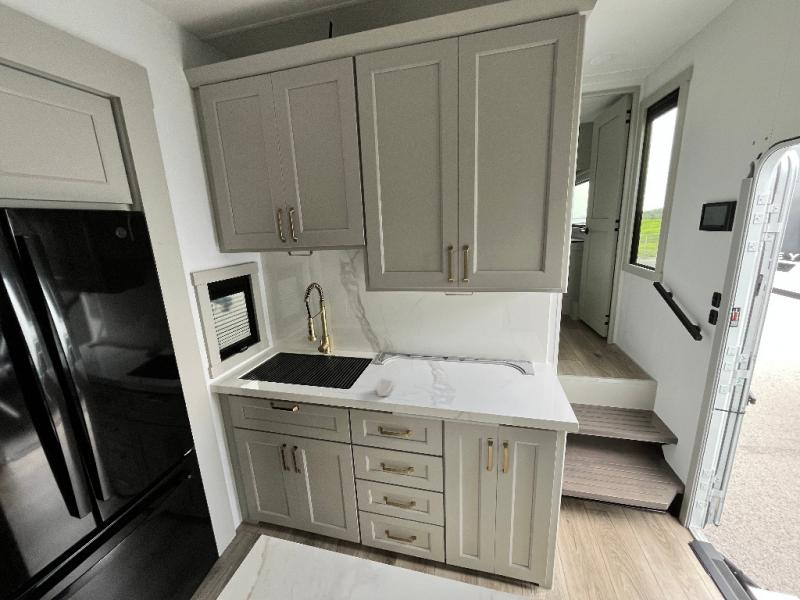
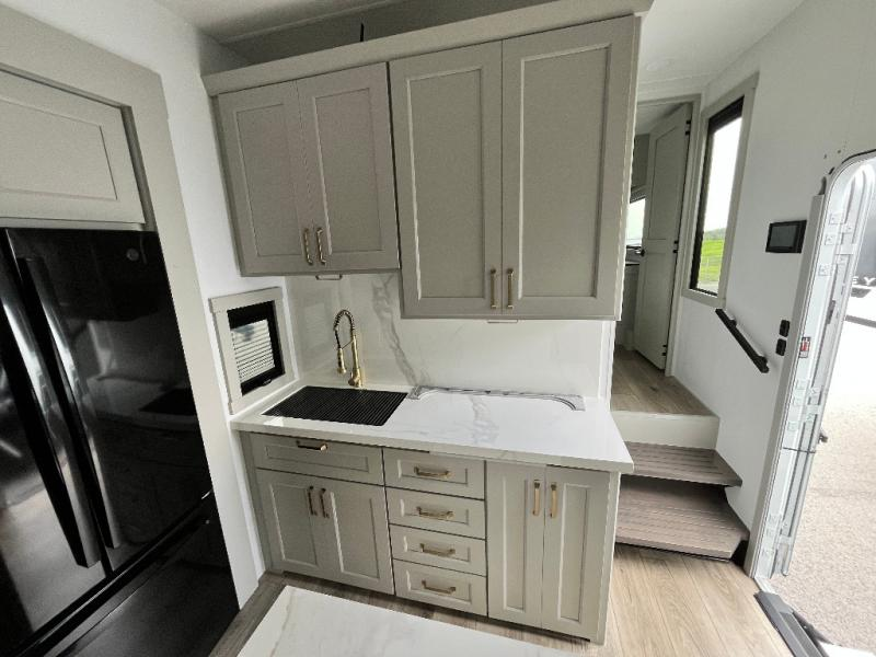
- soap bar (384, 387)
